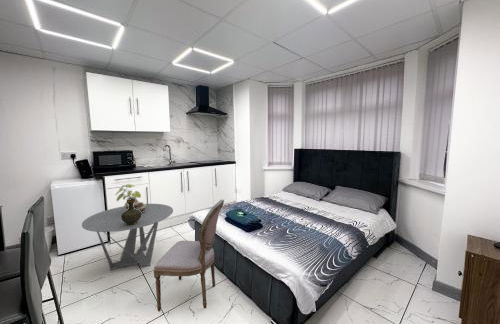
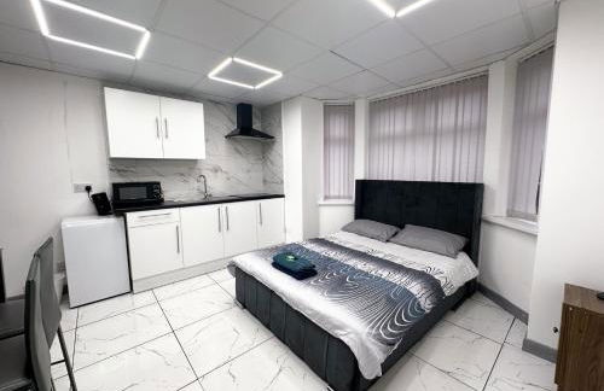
- dining chair (189, 247)
- potted plant (130, 198)
- ceramic jug (131, 211)
- coffee table (133, 238)
